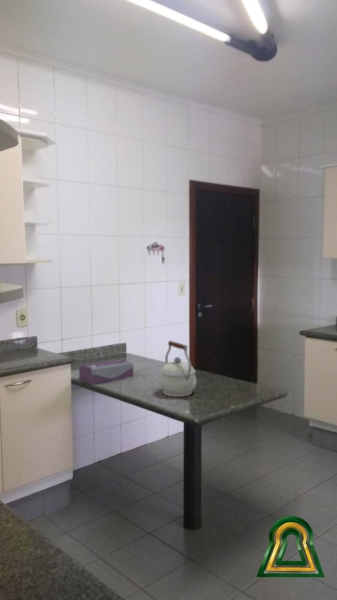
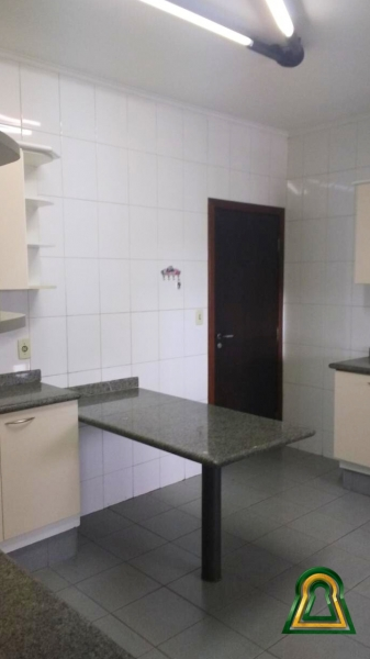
- kettle (179, 368)
- tissue box (106, 370)
